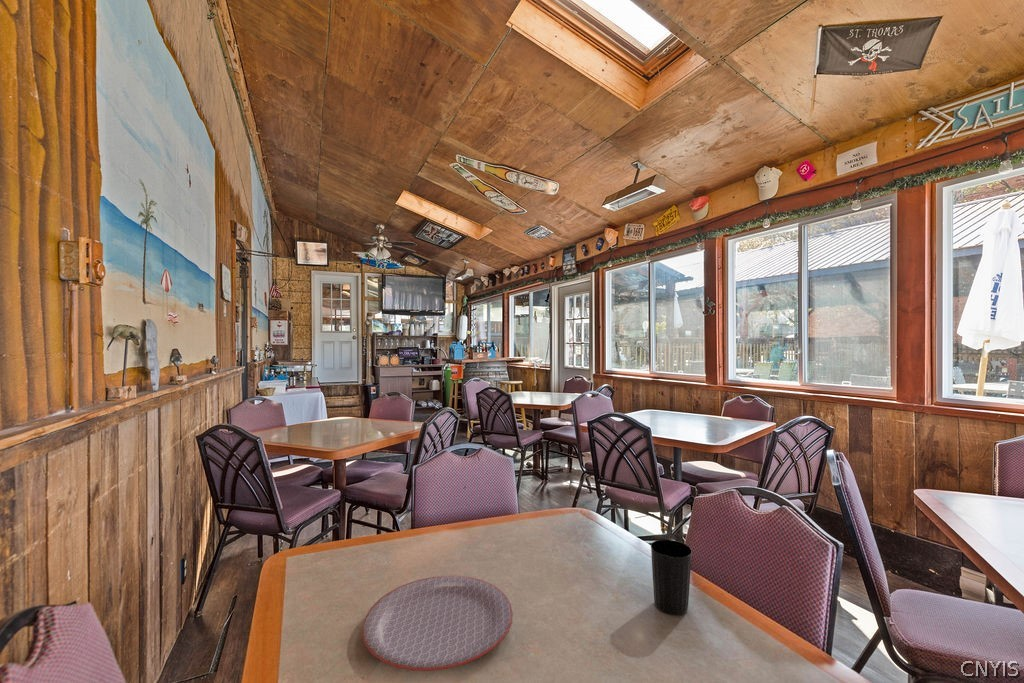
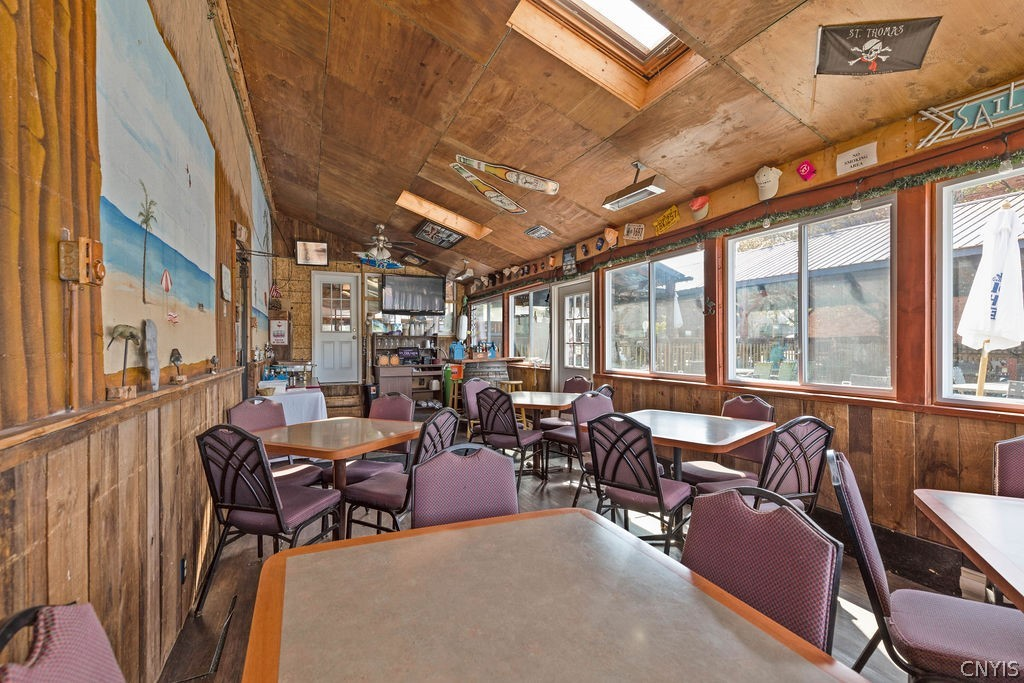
- plate (439, 620)
- cup (671, 577)
